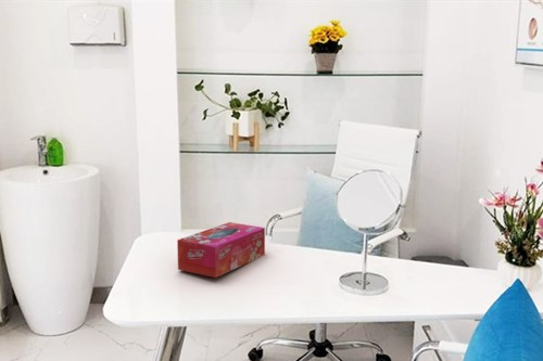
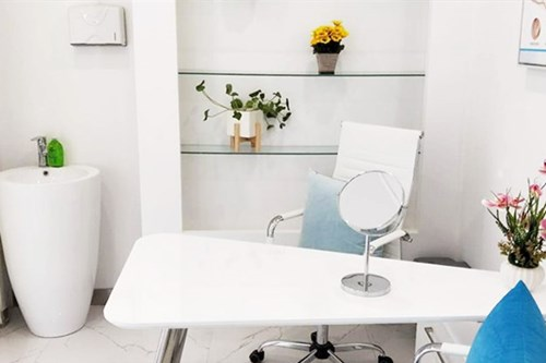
- tissue box (223, 247)
